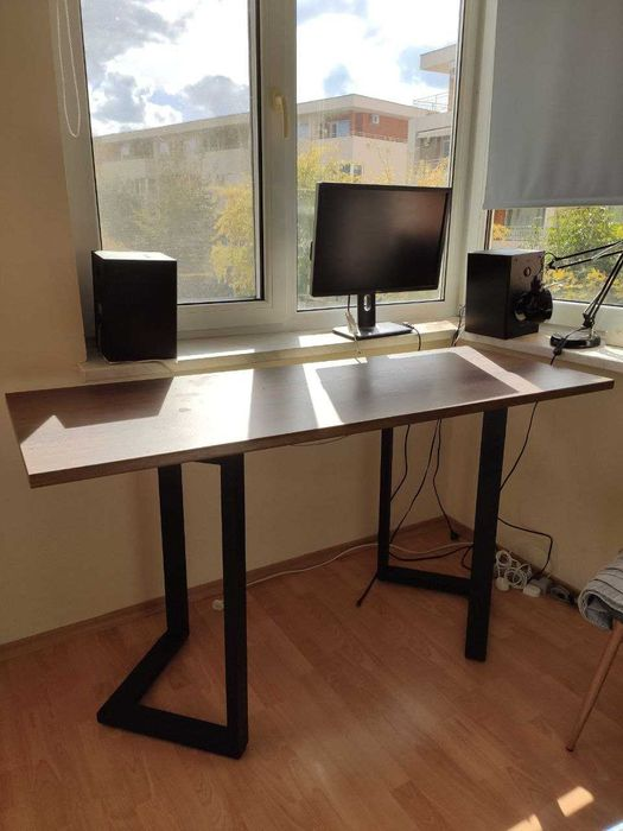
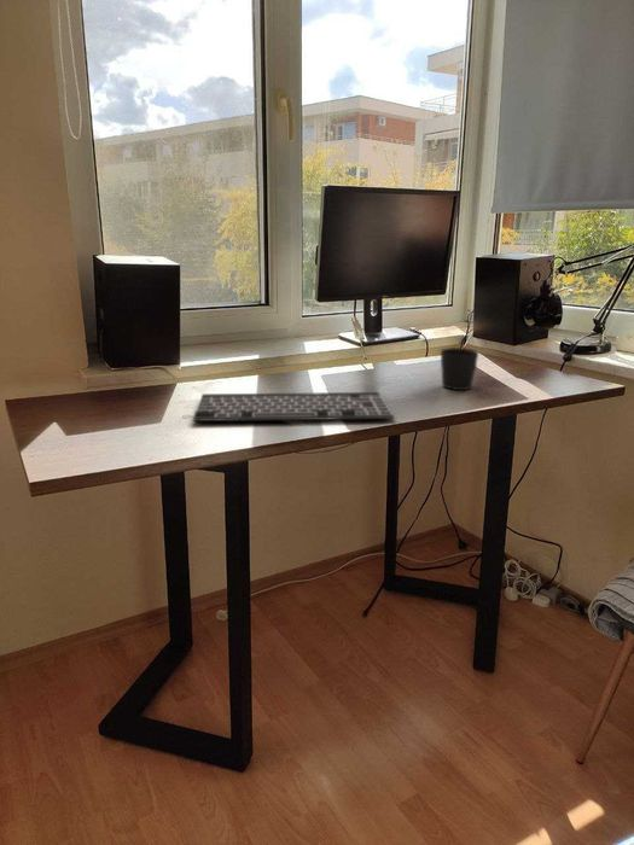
+ cup (460, 368)
+ keyboard (292, 406)
